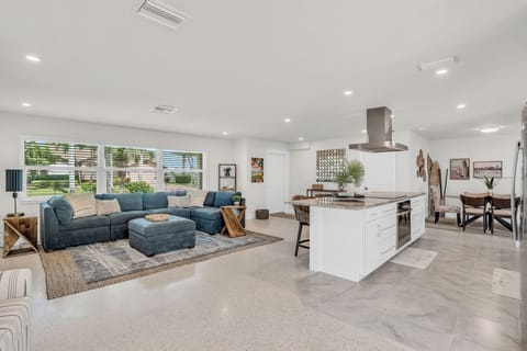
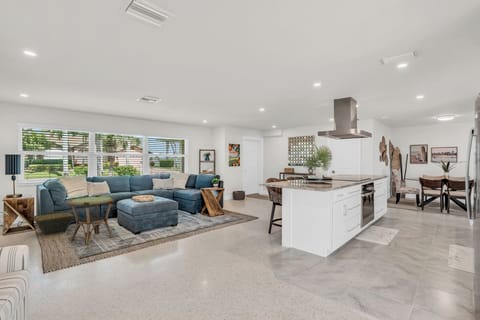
+ basket (53, 223)
+ side table (92, 218)
